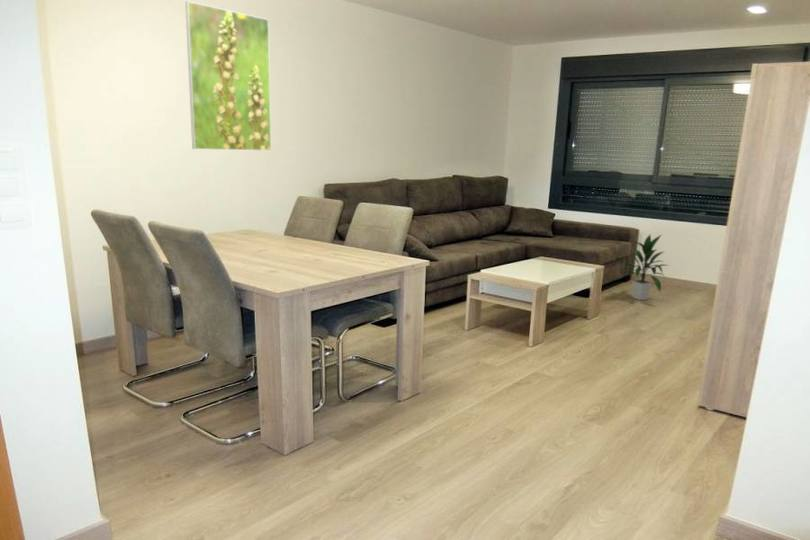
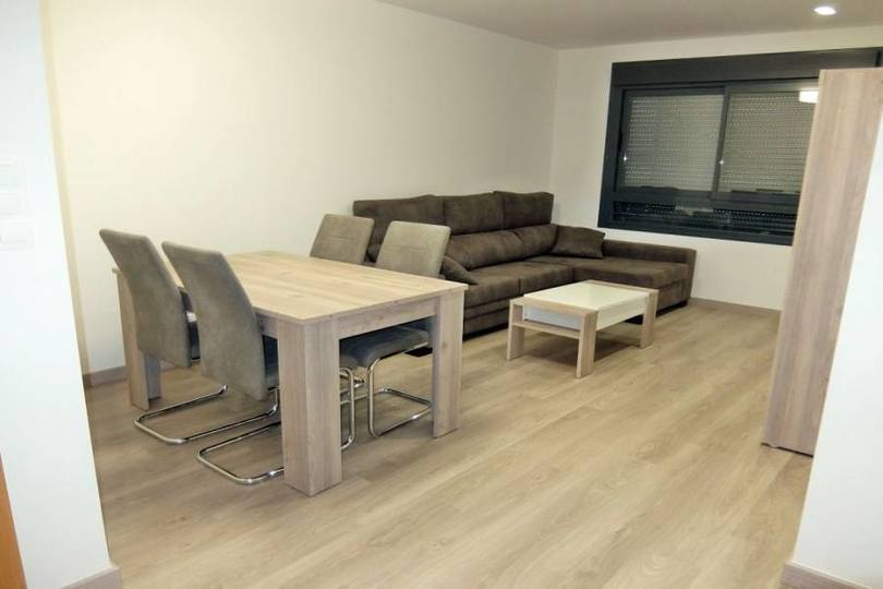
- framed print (231, 82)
- indoor plant (644, 267)
